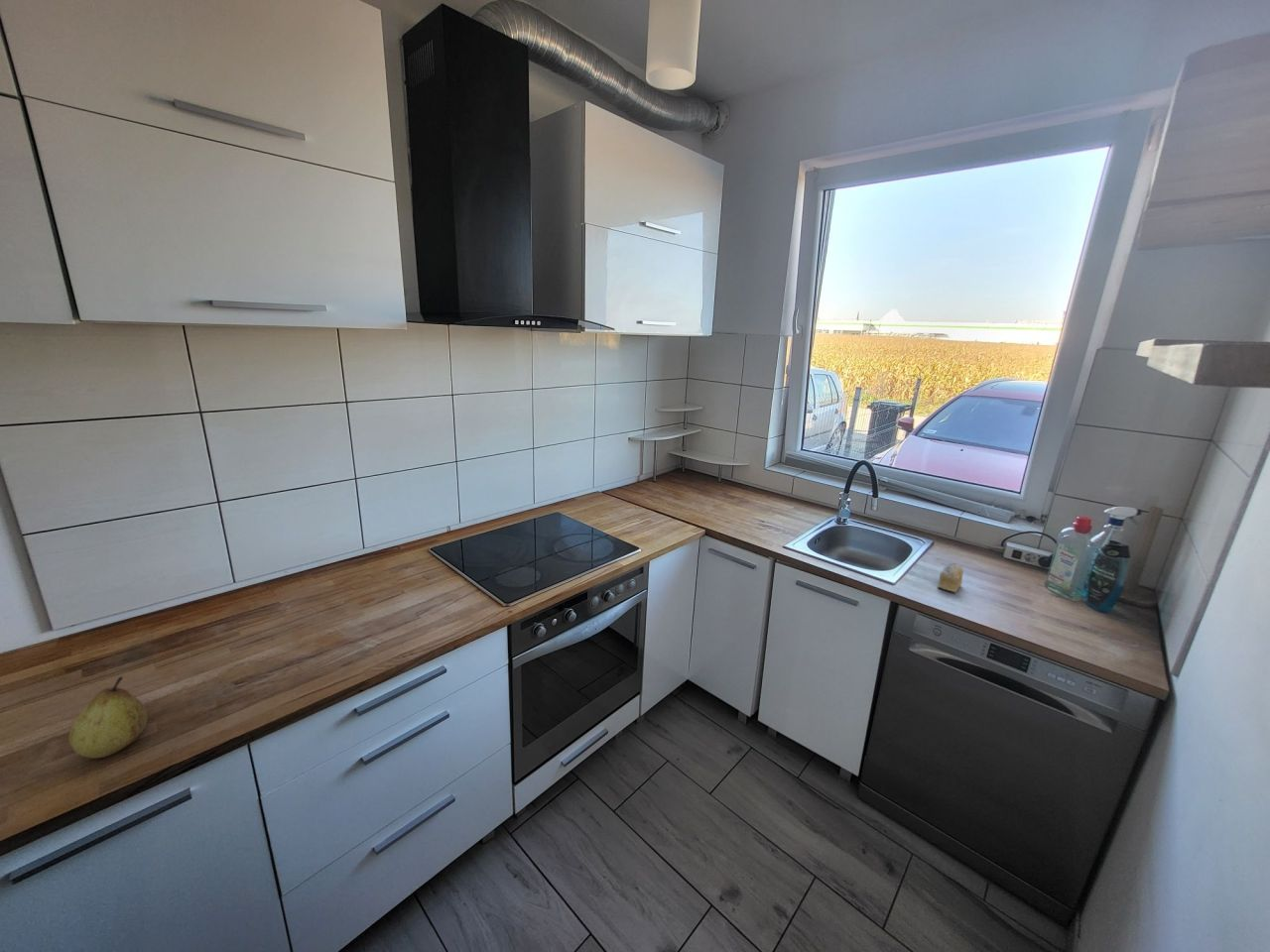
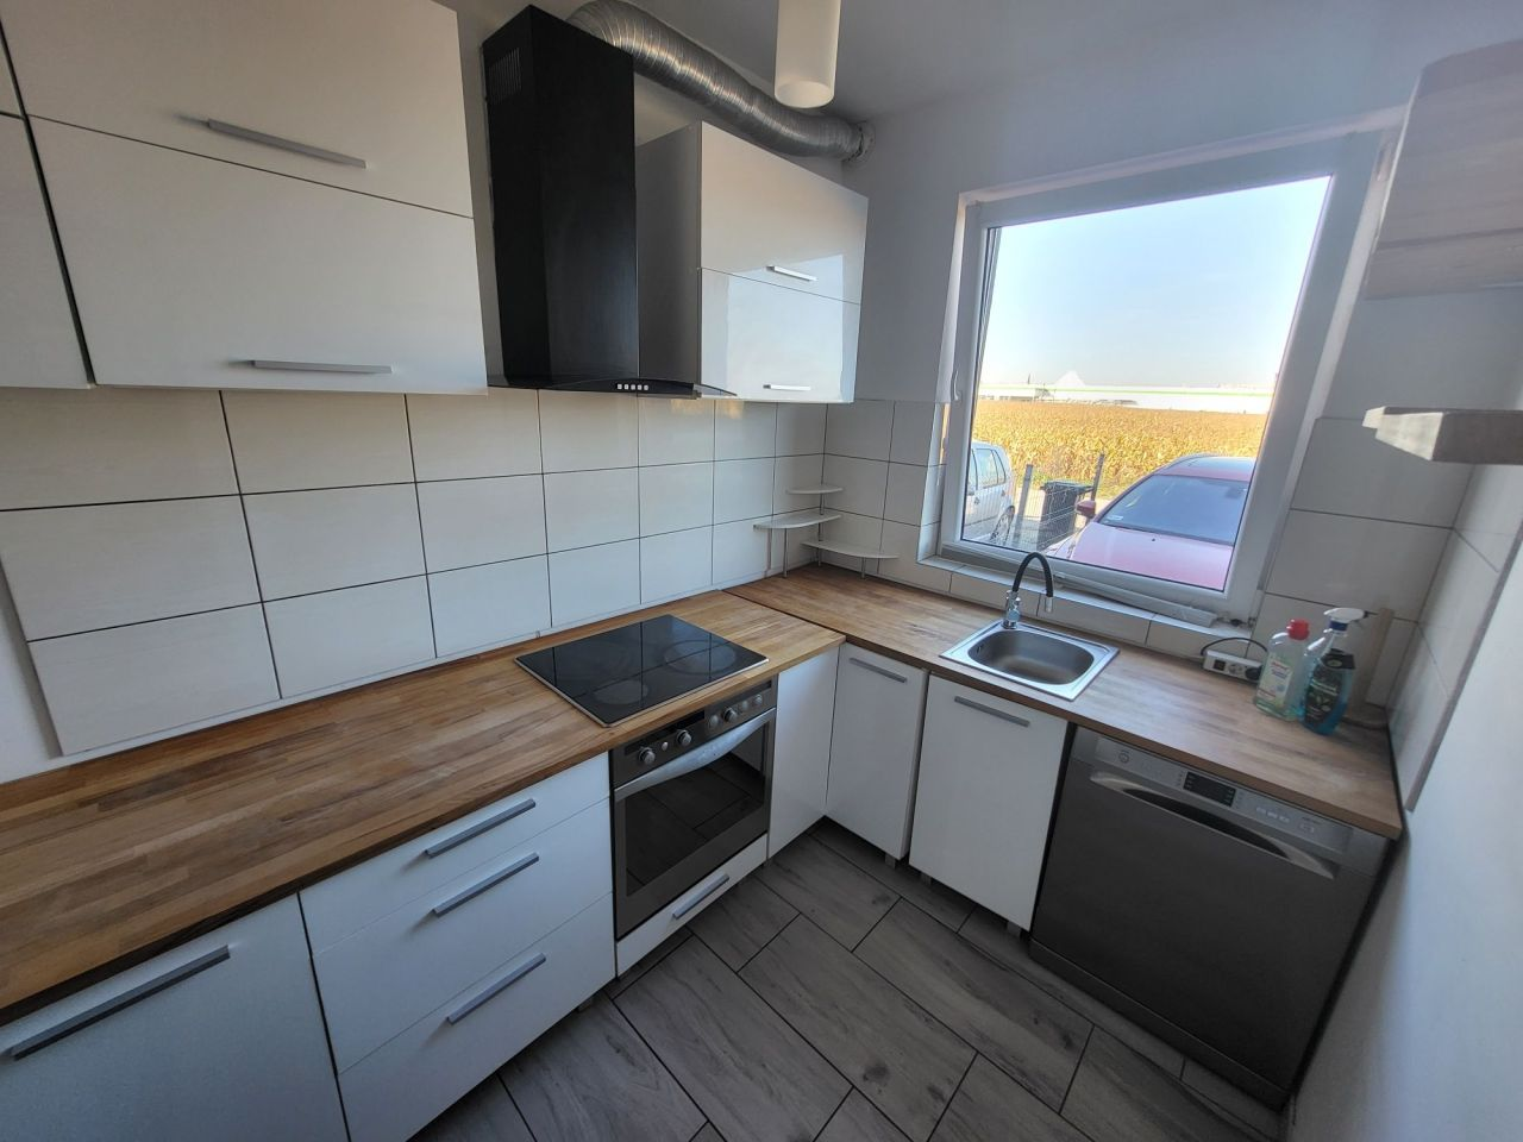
- fruit (106, 715)
- cake slice (952, 576)
